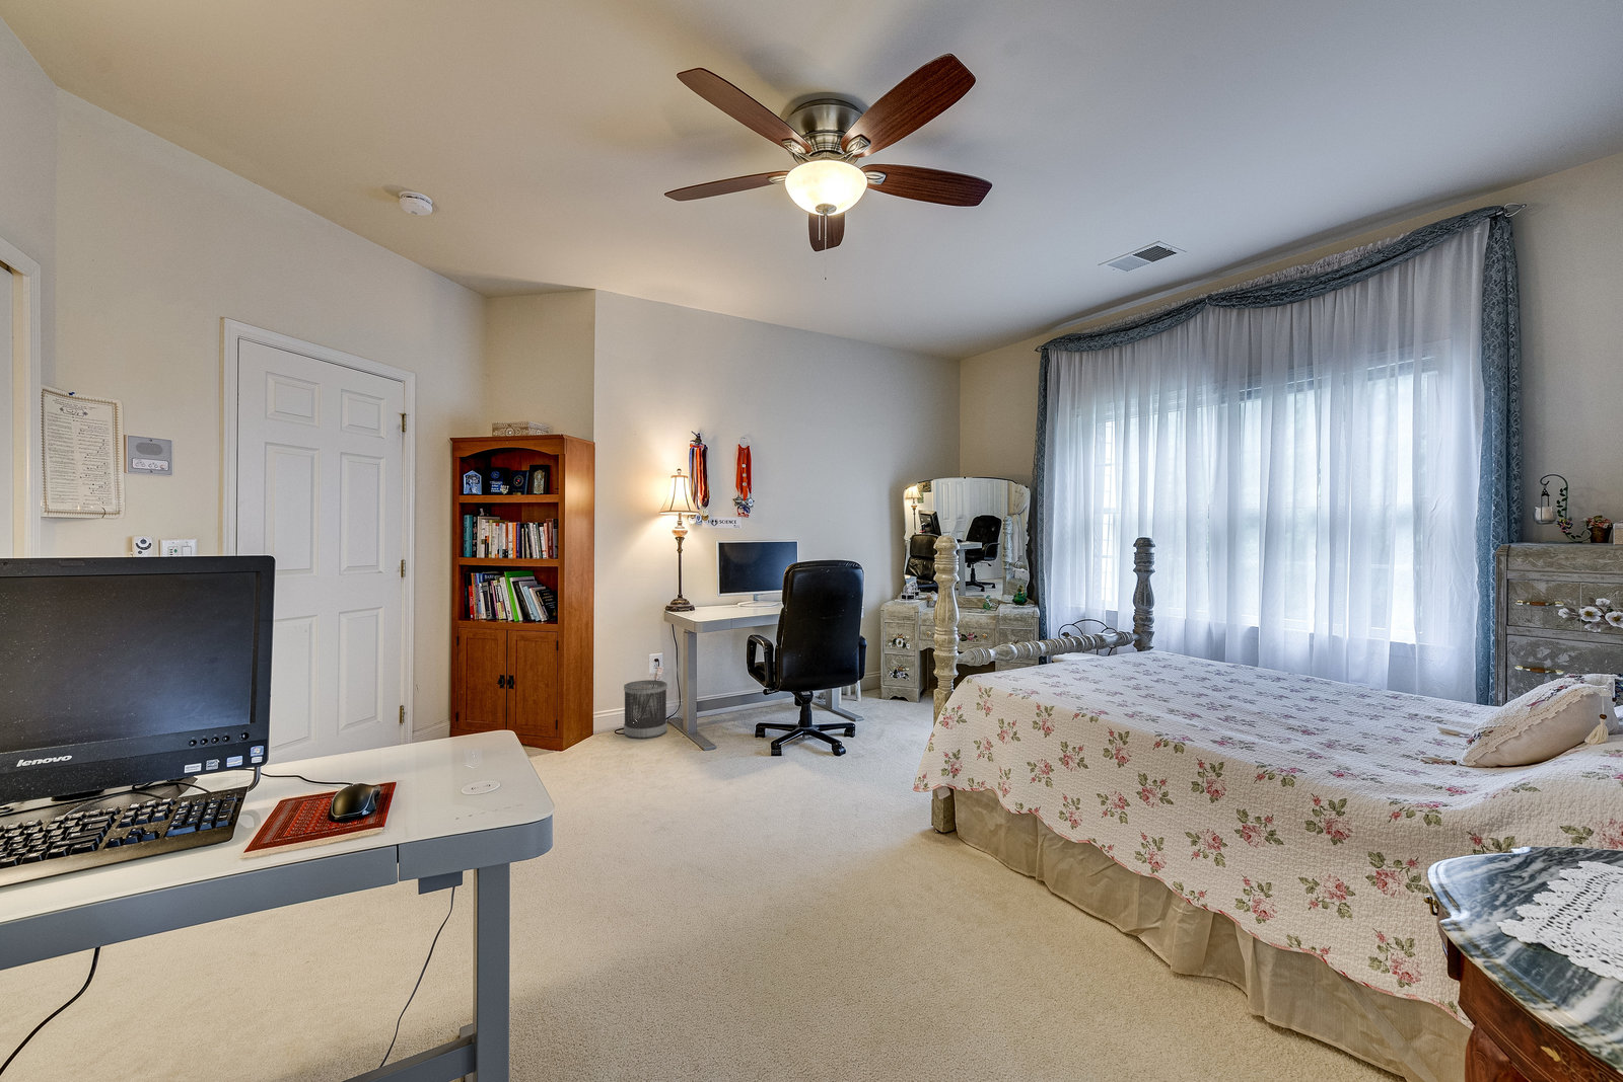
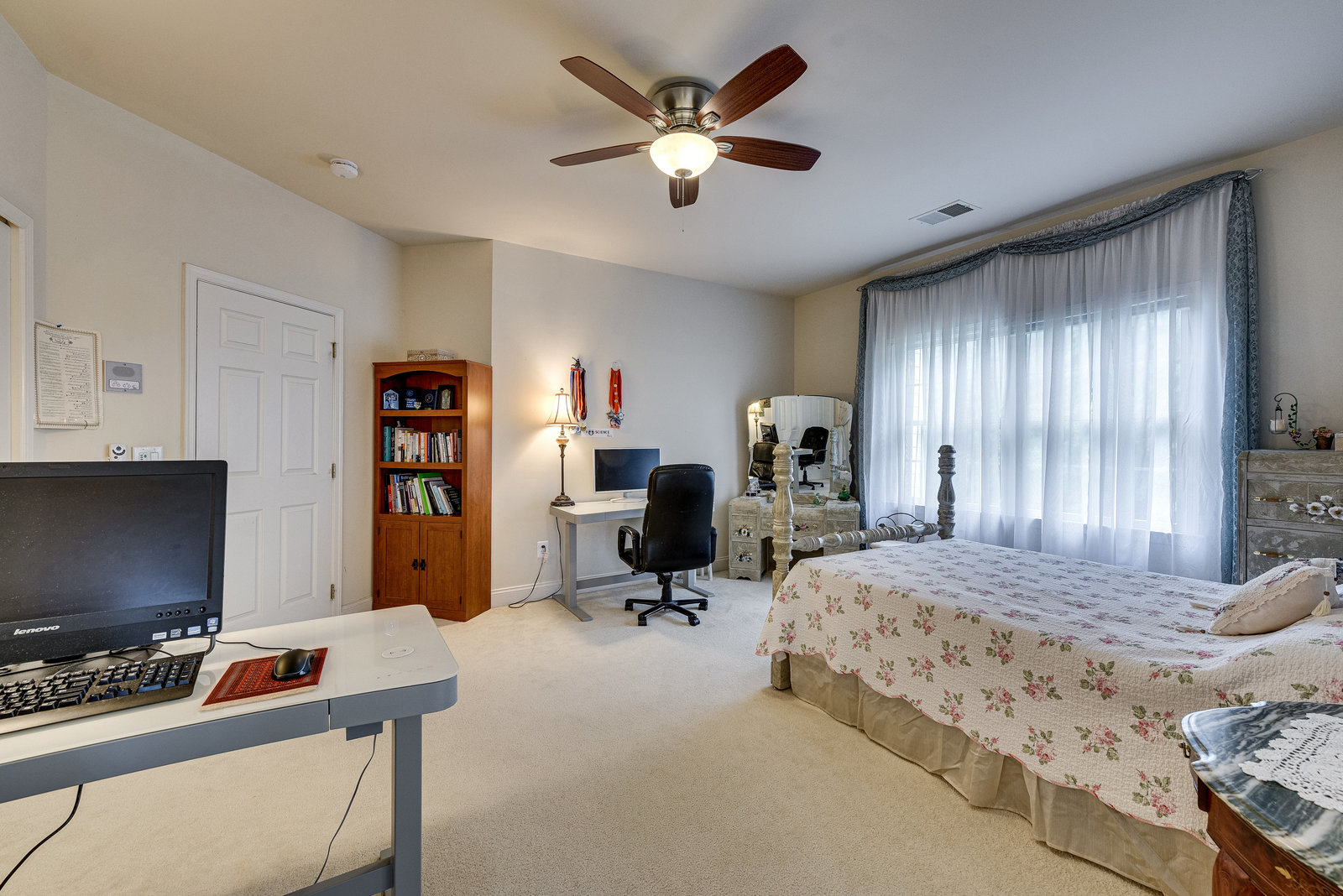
- wastebasket (645, 708)
